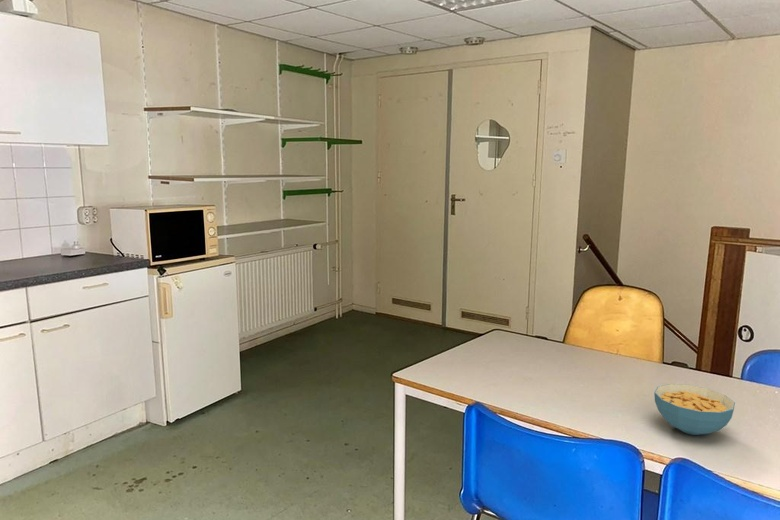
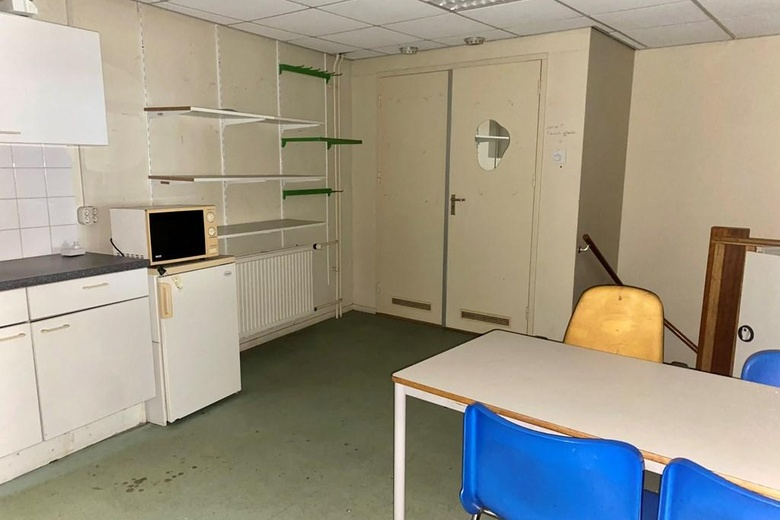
- cereal bowl (692, 413)
